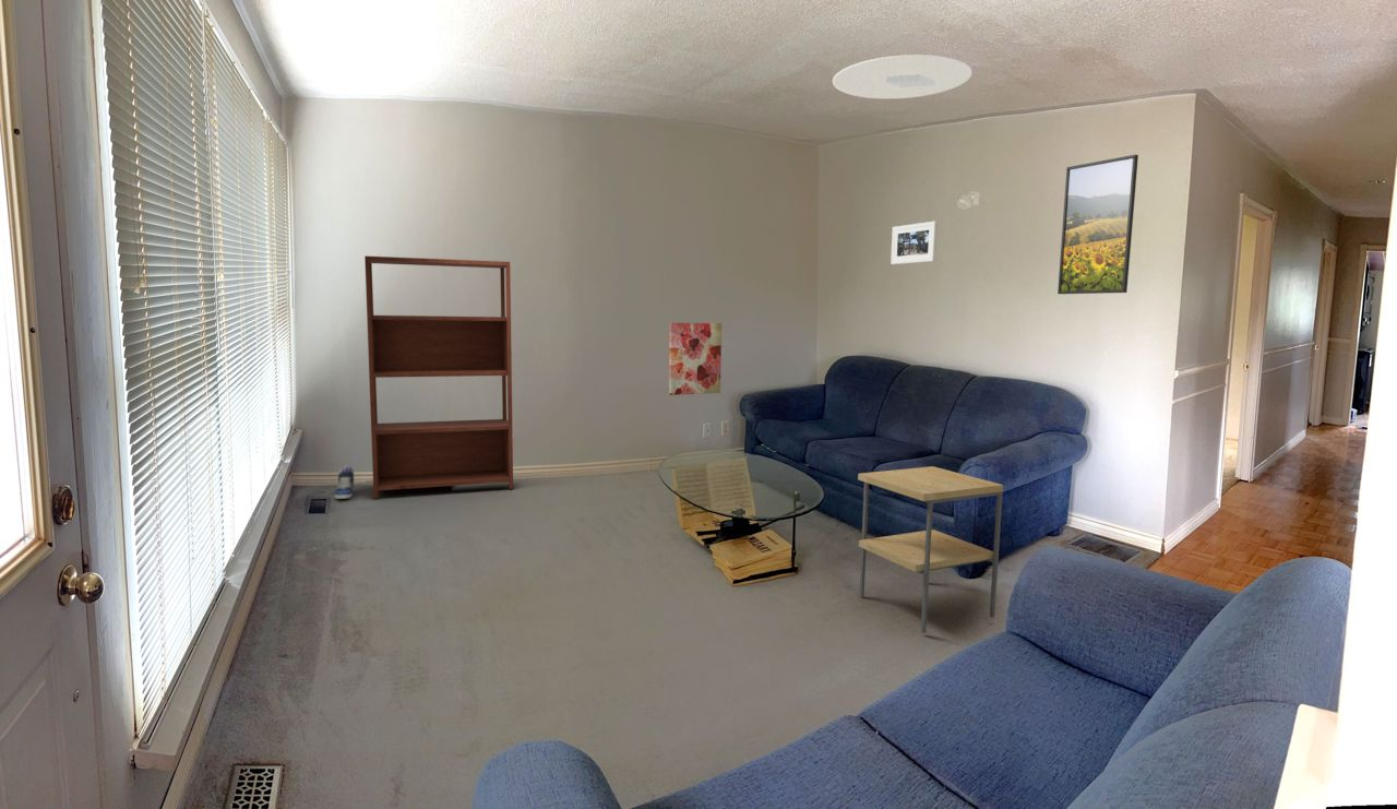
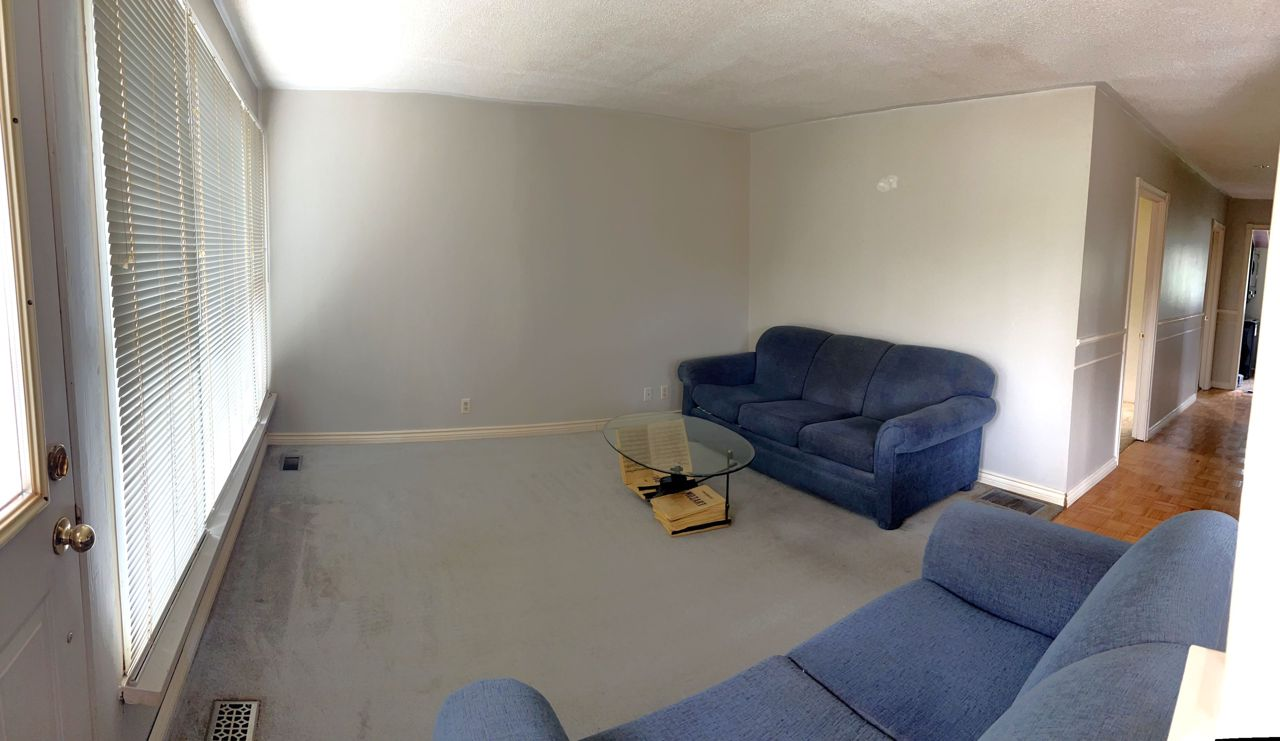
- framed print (912, 243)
- wall art (695, 358)
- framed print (1096, 227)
- ceiling light (900, 72)
- sneaker (344, 480)
- bookshelf (441, 376)
- side table (924, 544)
